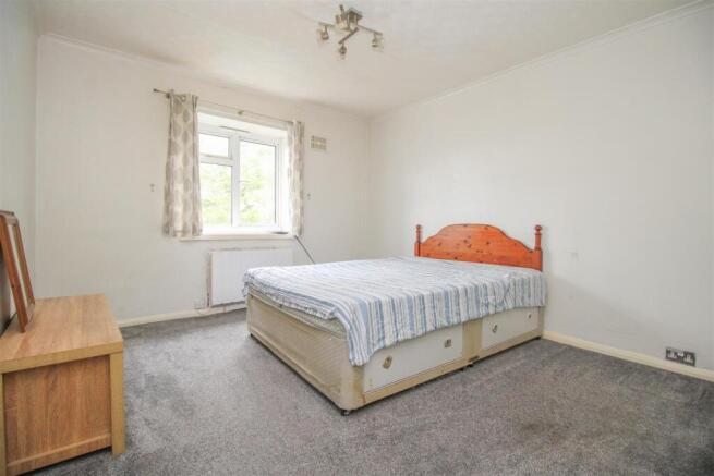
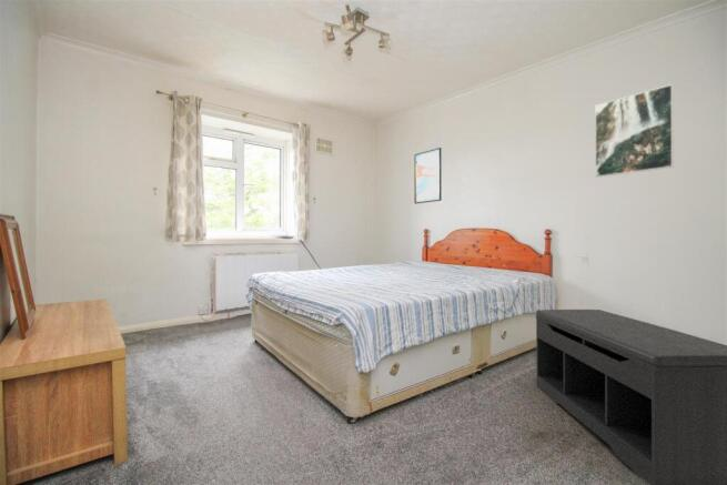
+ bench (620, 375)
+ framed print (632, 133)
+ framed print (427, 176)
